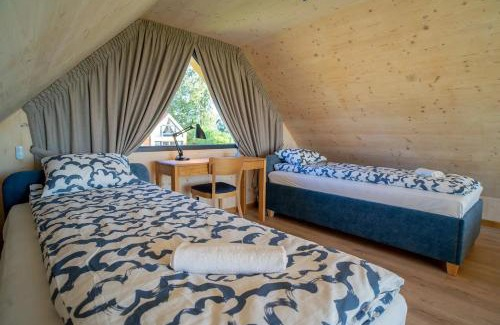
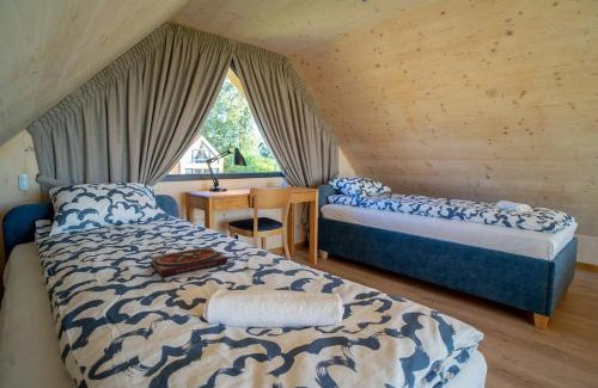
+ book (188, 258)
